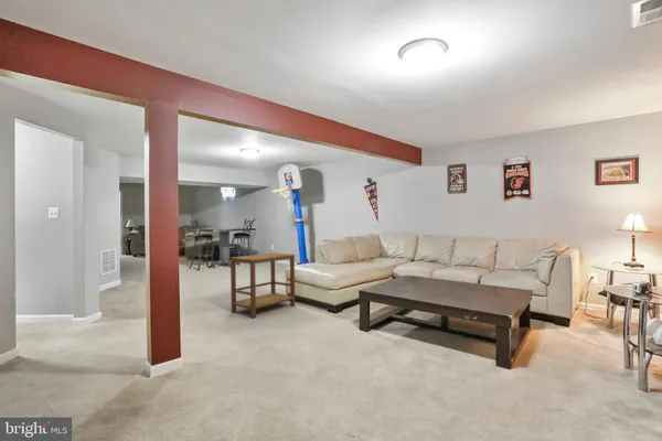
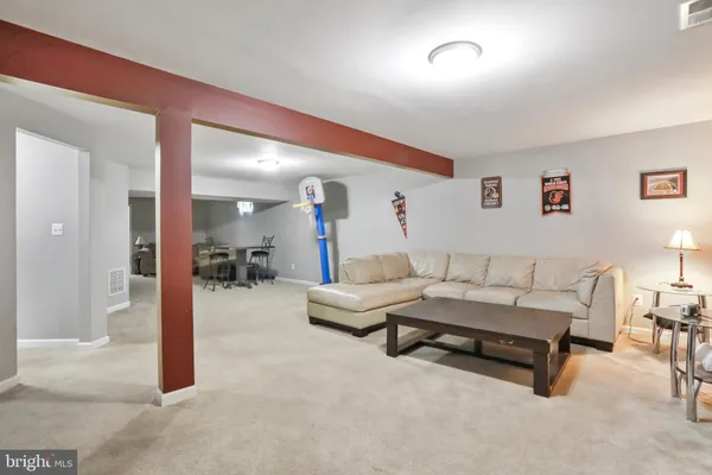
- side table (264, 283)
